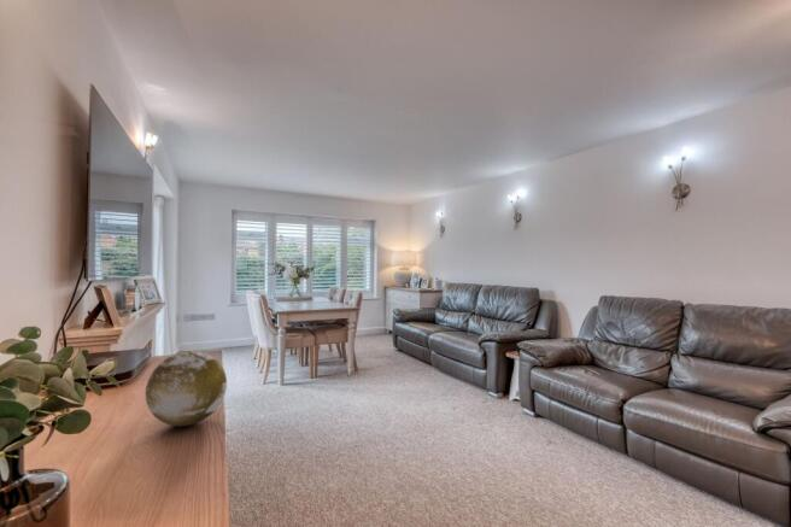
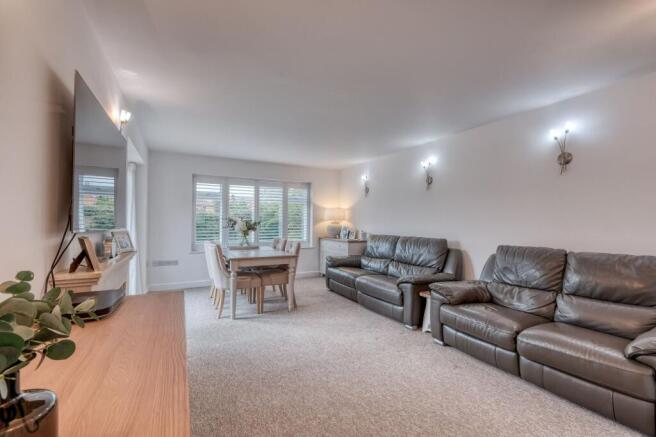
- decorative orb (187, 387)
